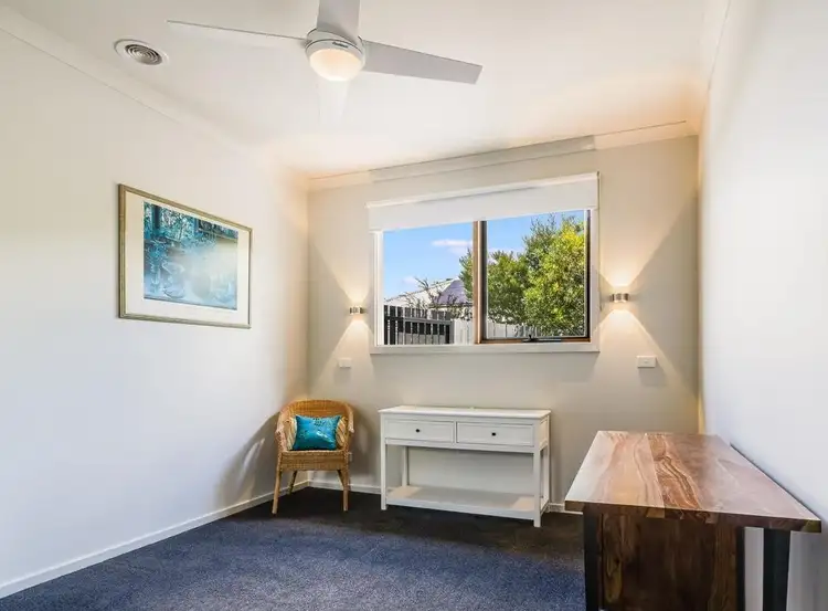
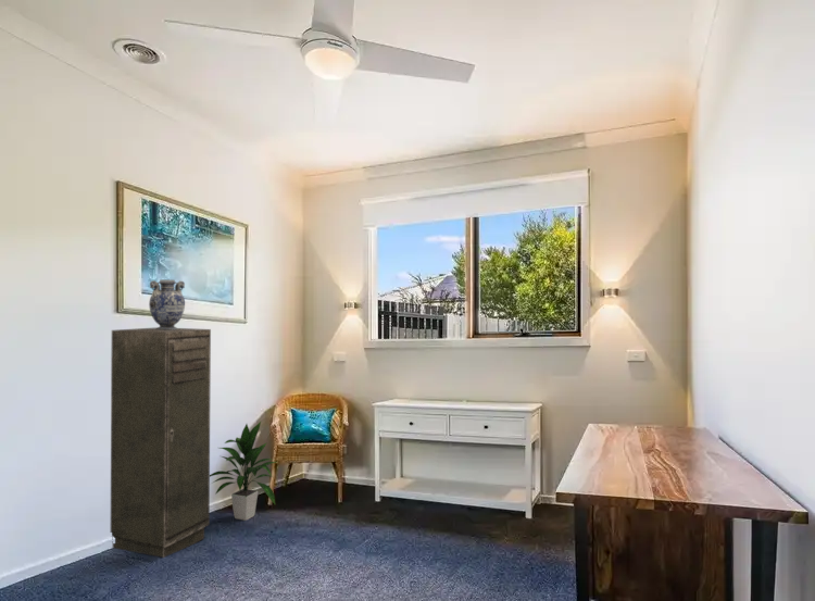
+ decorative vase (167, 304)
+ storage cabinet (162, 437)
+ indoor plant (247, 472)
